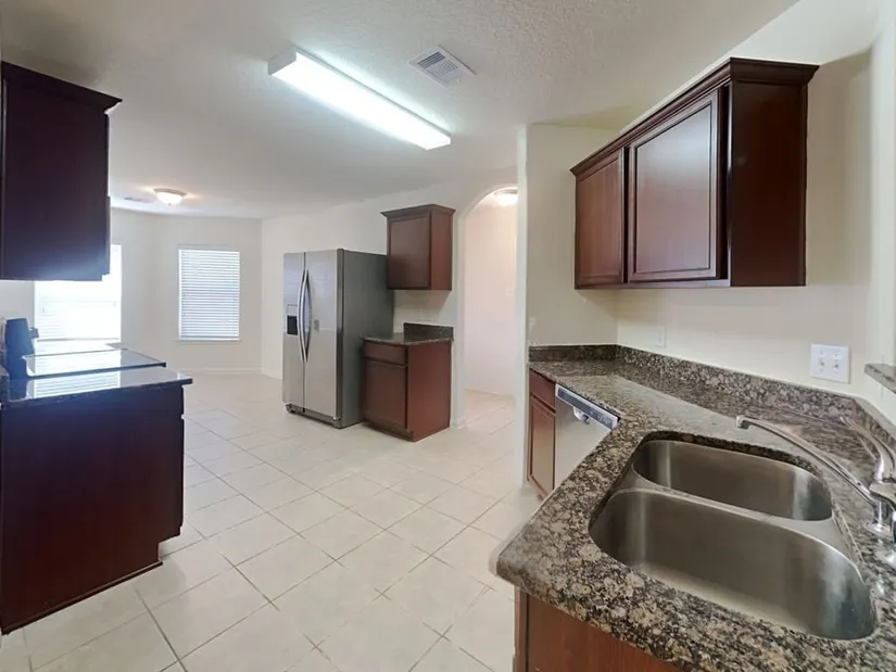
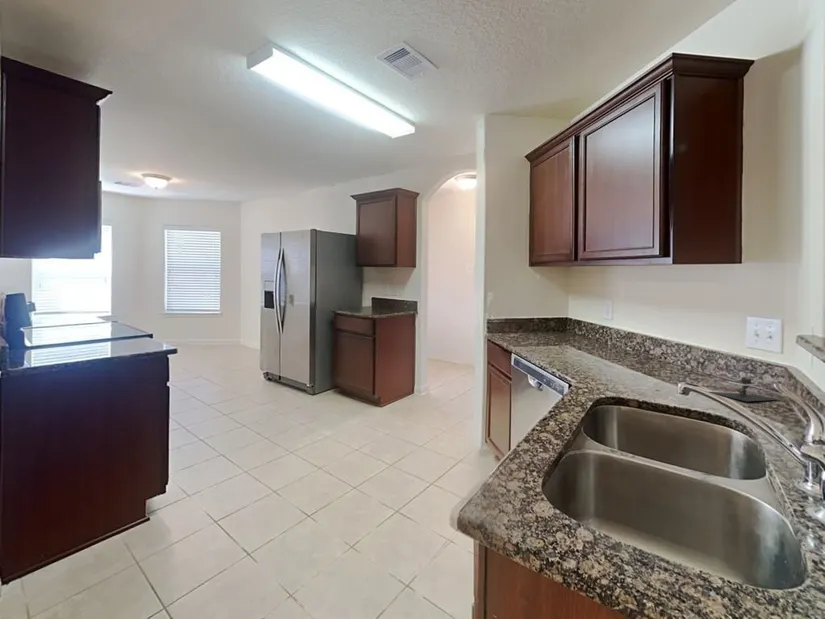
+ architectural model (742, 387)
